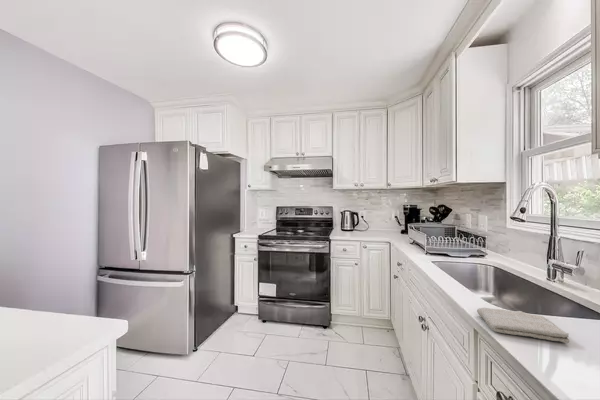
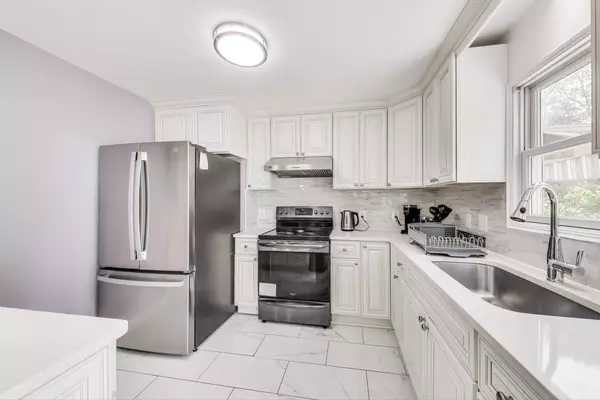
- washcloth (519, 322)
